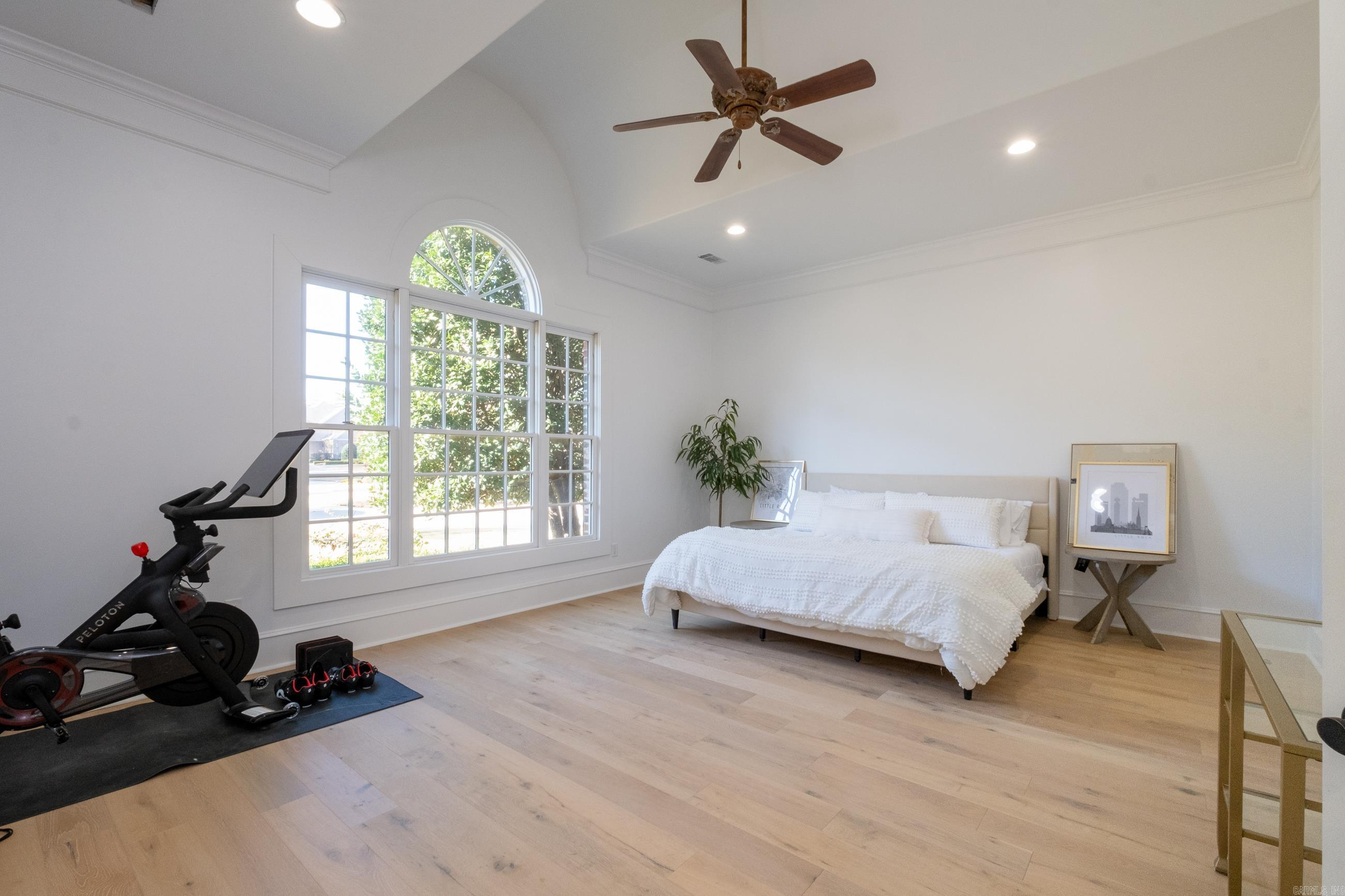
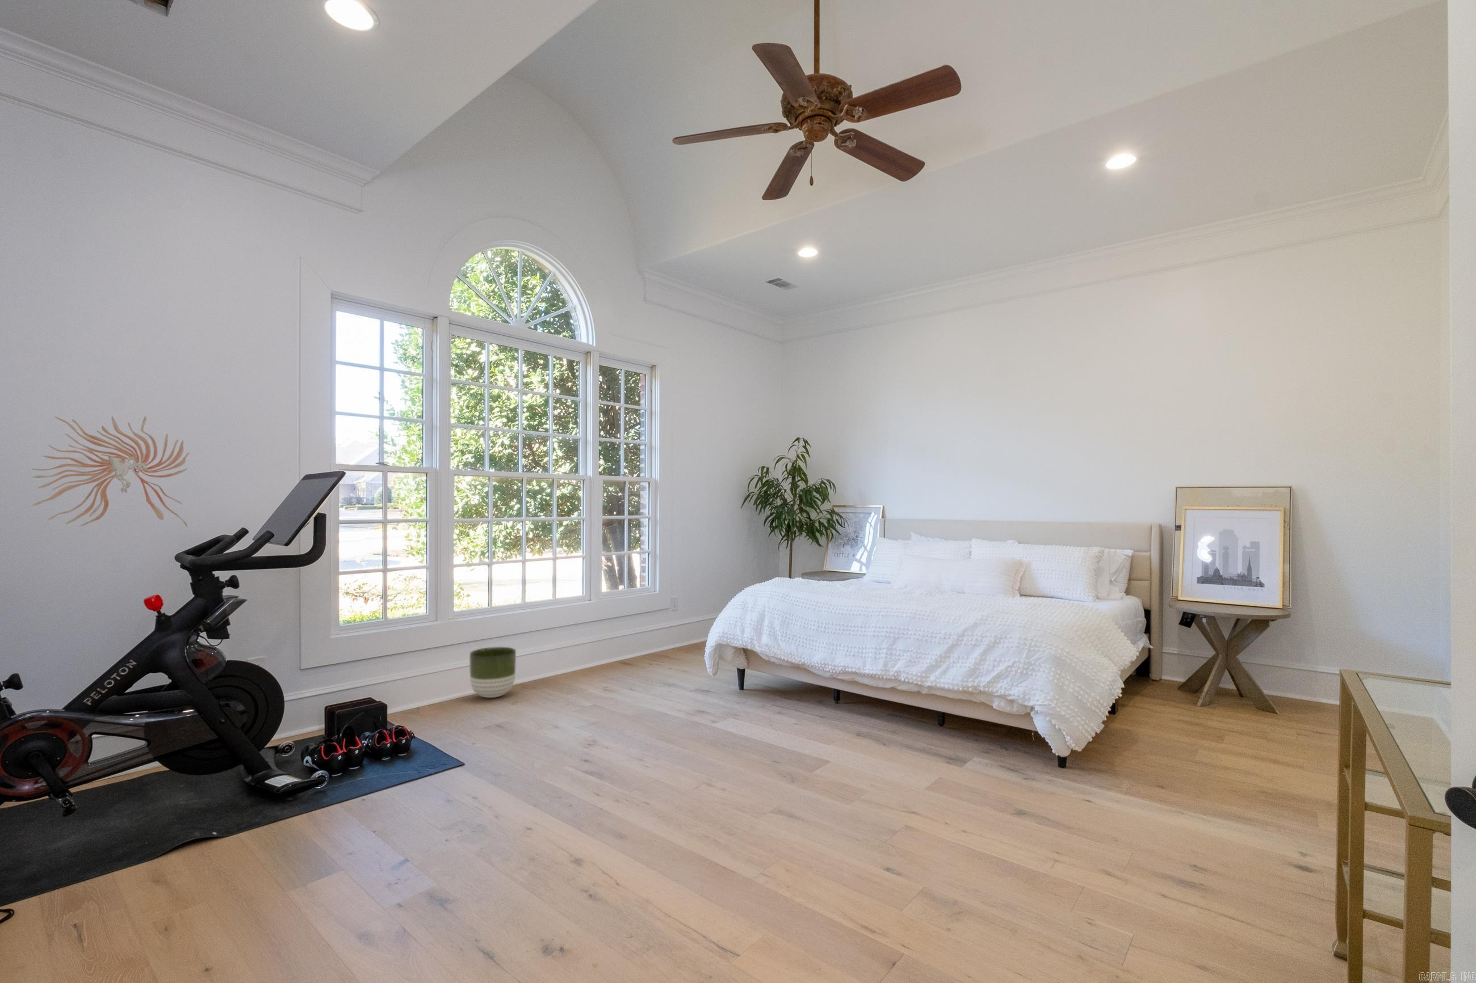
+ planter (493, 674)
+ wall sculpture (115, 472)
